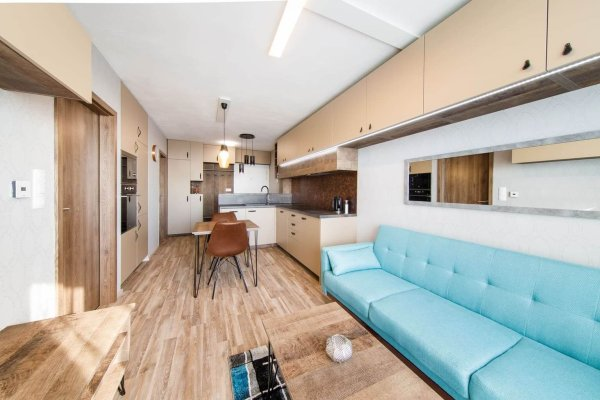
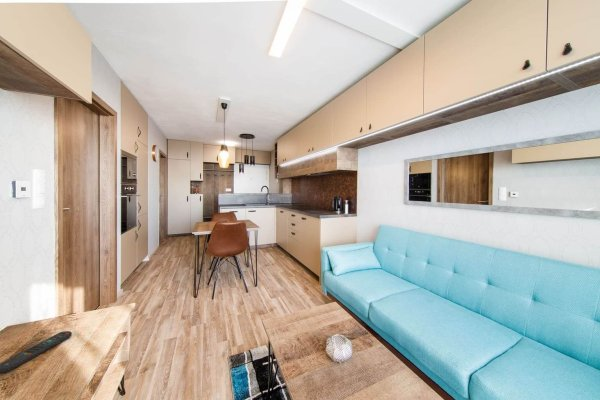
+ remote control (37, 349)
